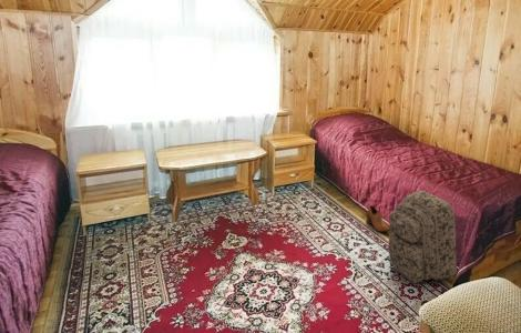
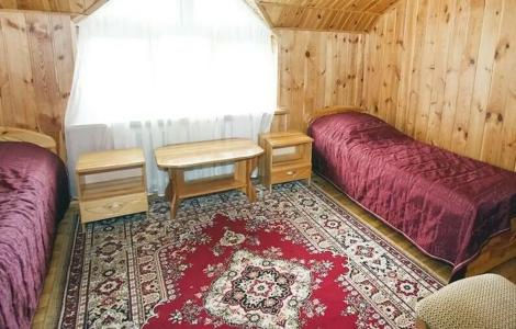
- shoe (377, 219)
- backpack (420, 235)
